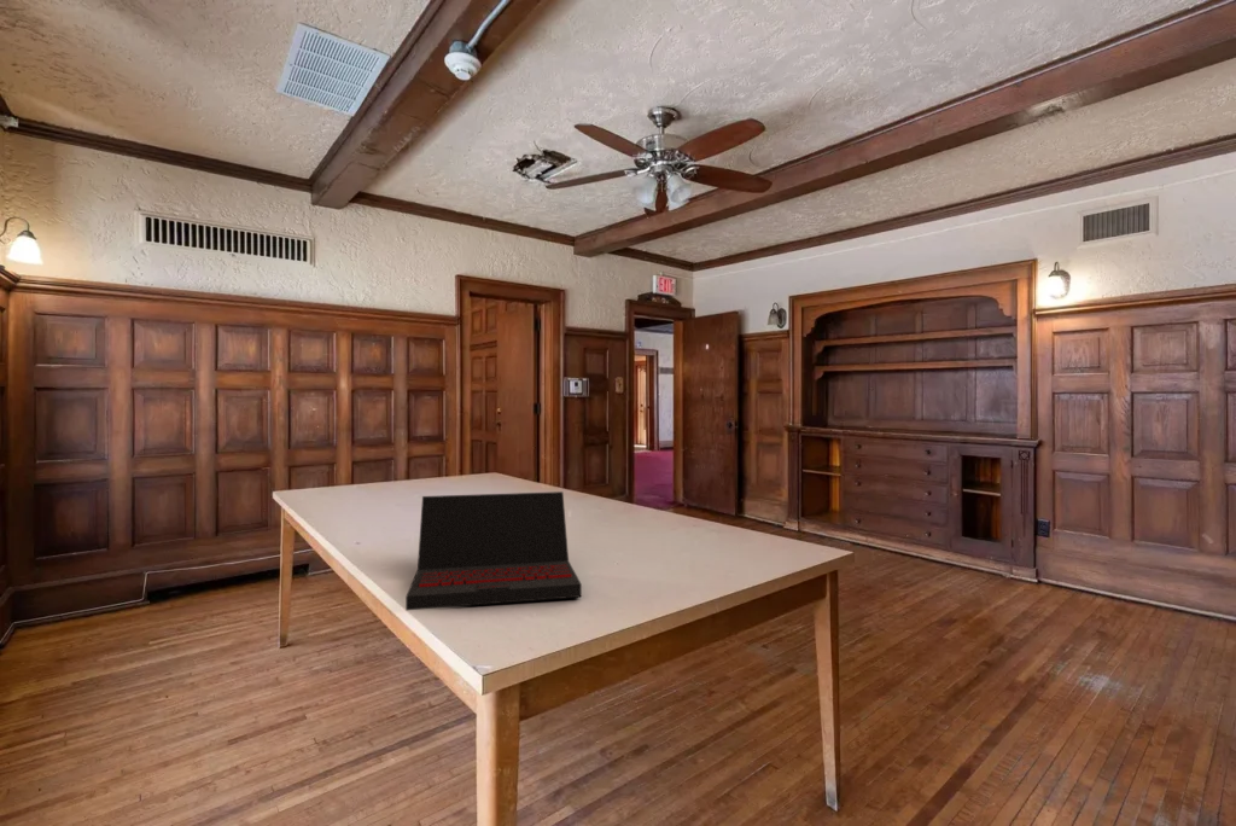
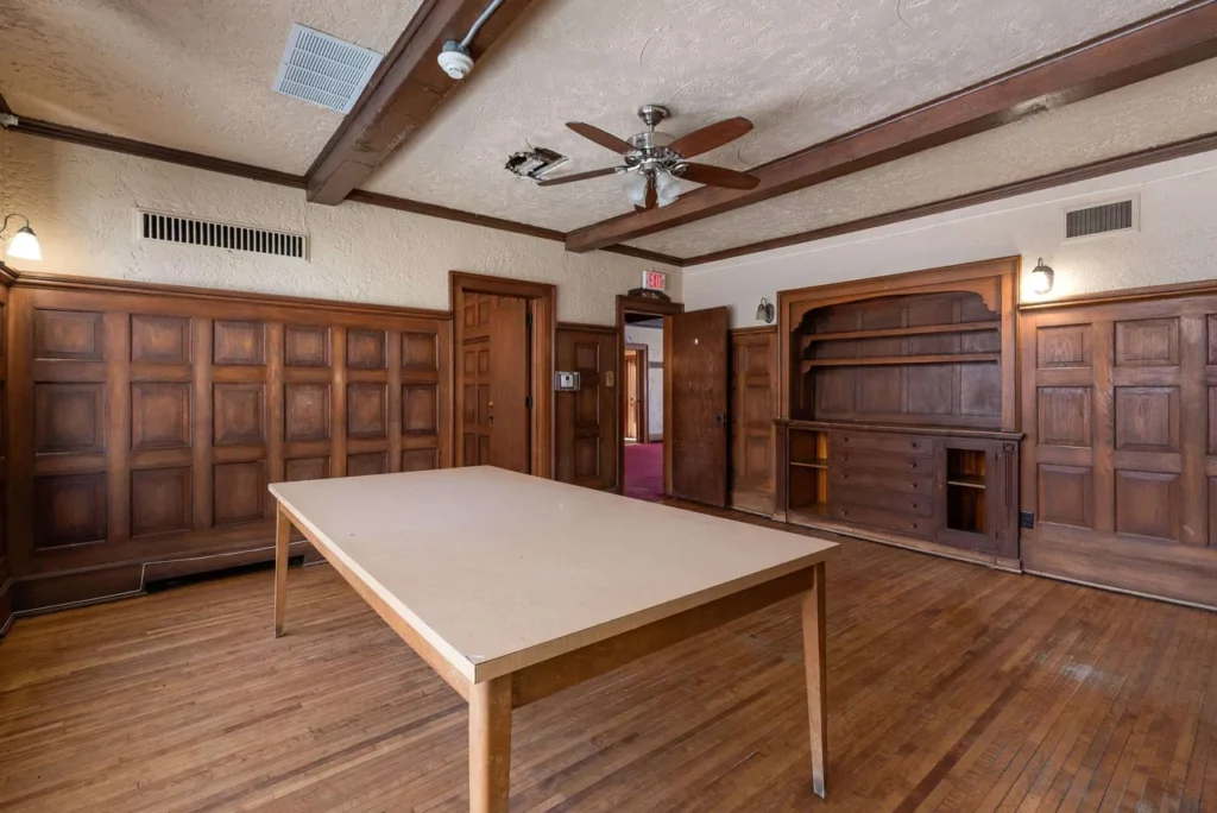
- laptop (495, 541)
